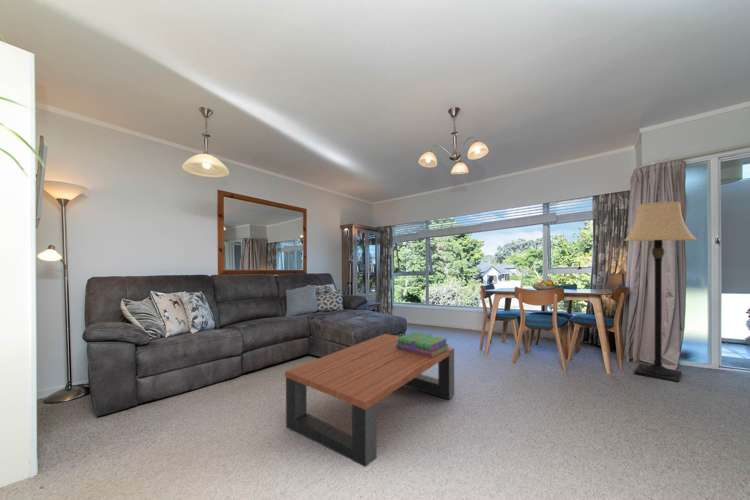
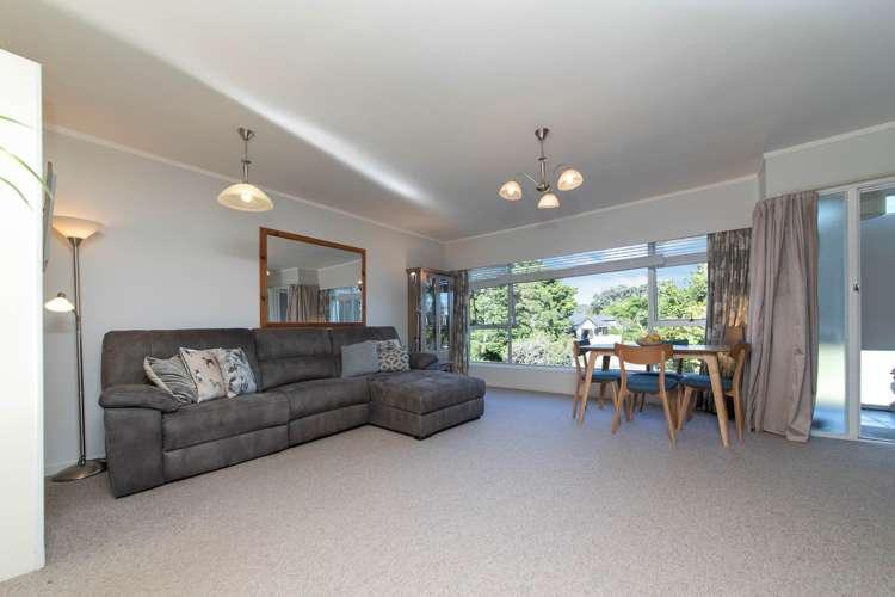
- stack of books (422, 343)
- lamp (658, 289)
- coffee table (378, 384)
